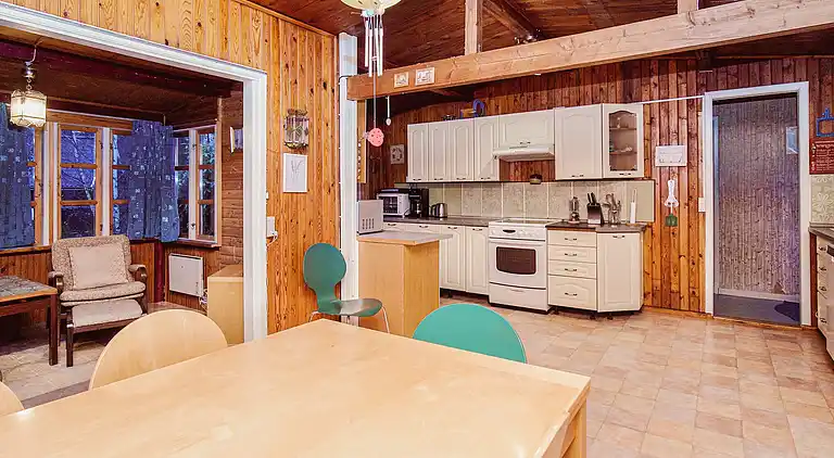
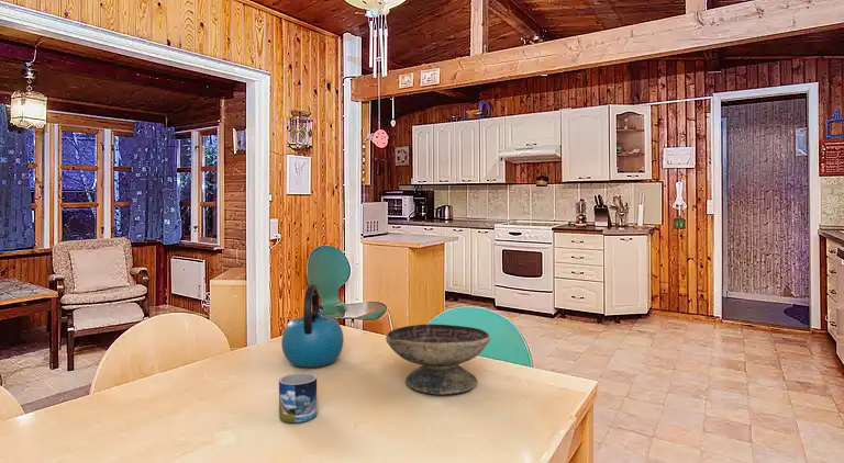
+ mug (300, 394)
+ decorative bowl (437, 355)
+ kettle (313, 321)
